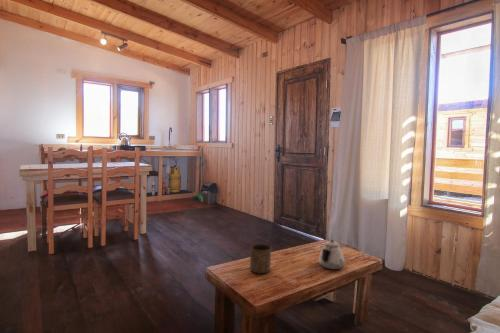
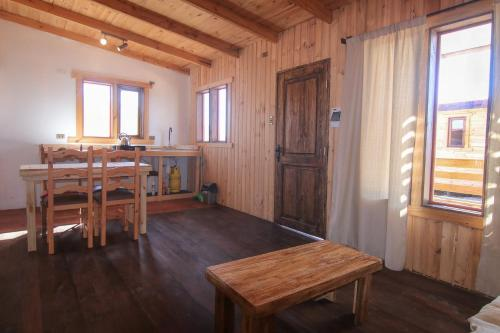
- cup (260, 258)
- teapot (332, 252)
